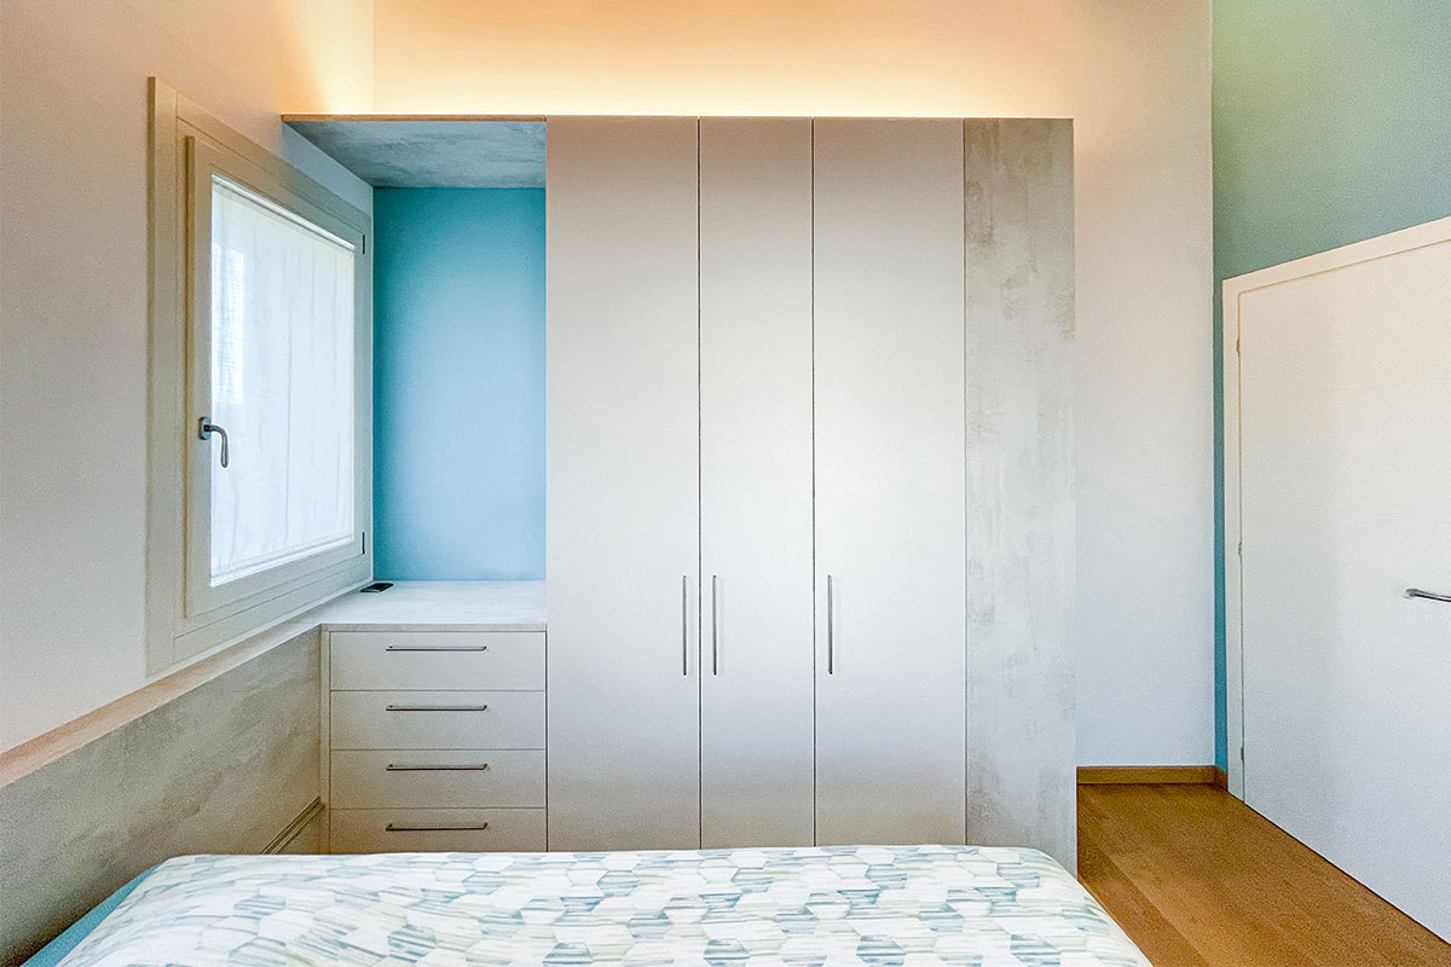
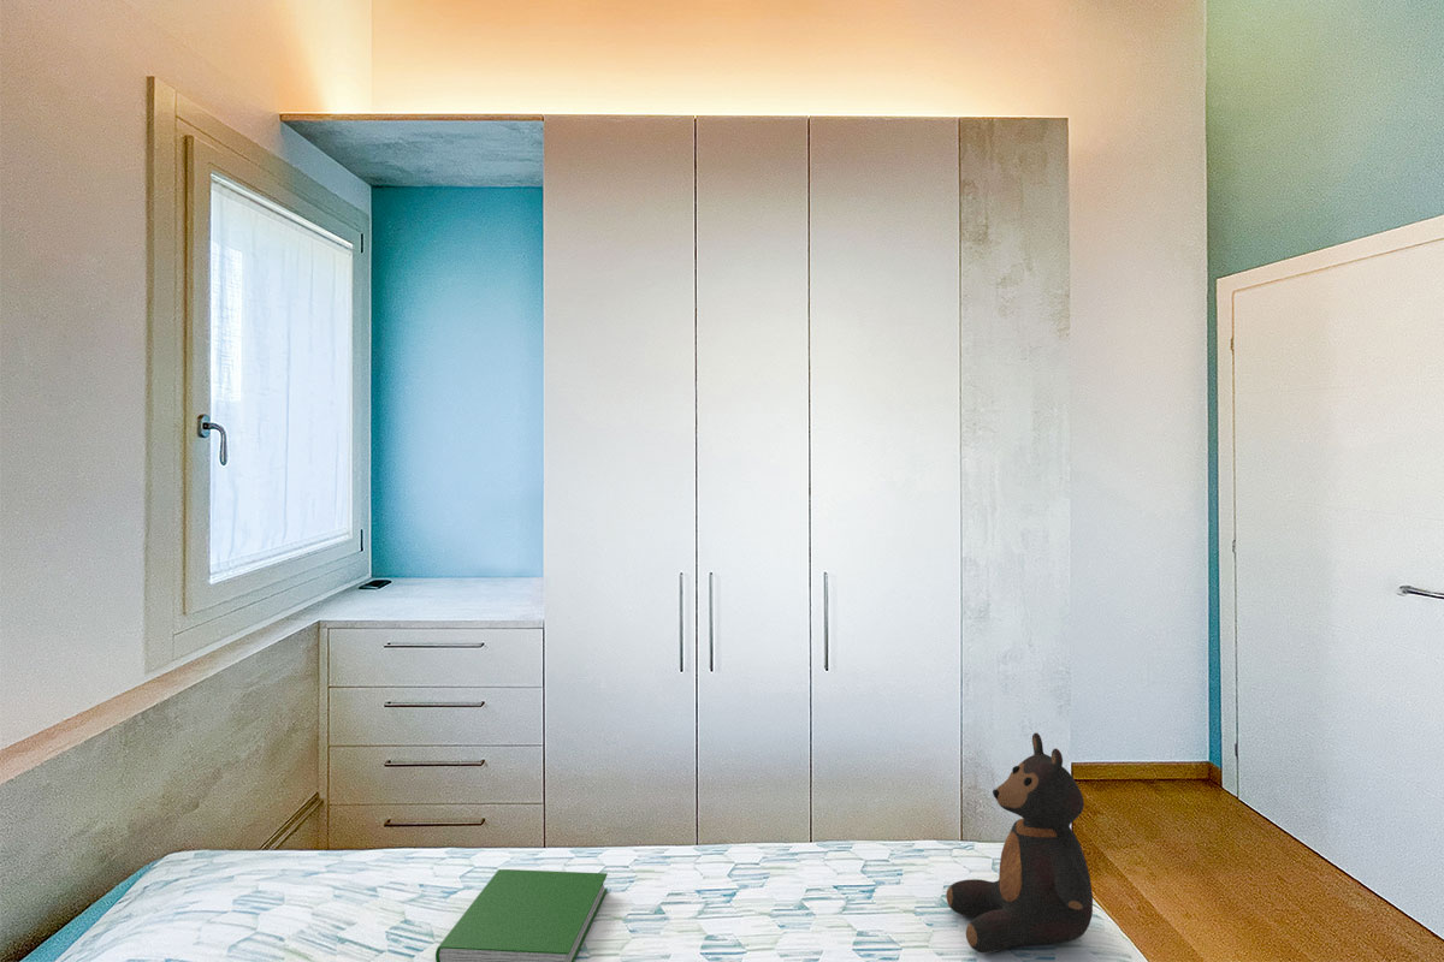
+ teddy bear (1018, 836)
+ hardcover book (528, 915)
